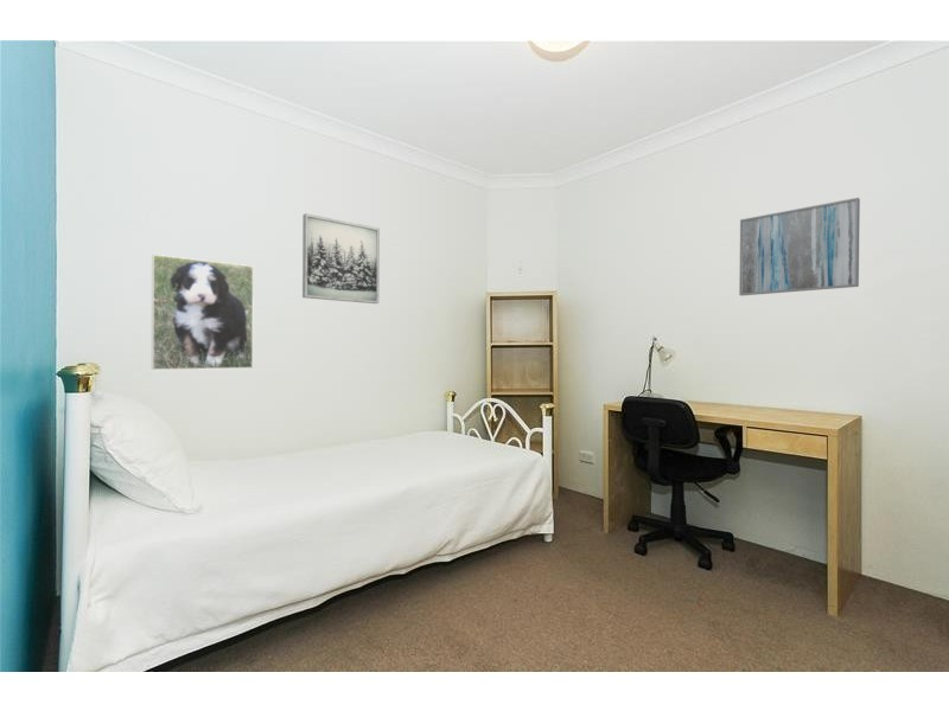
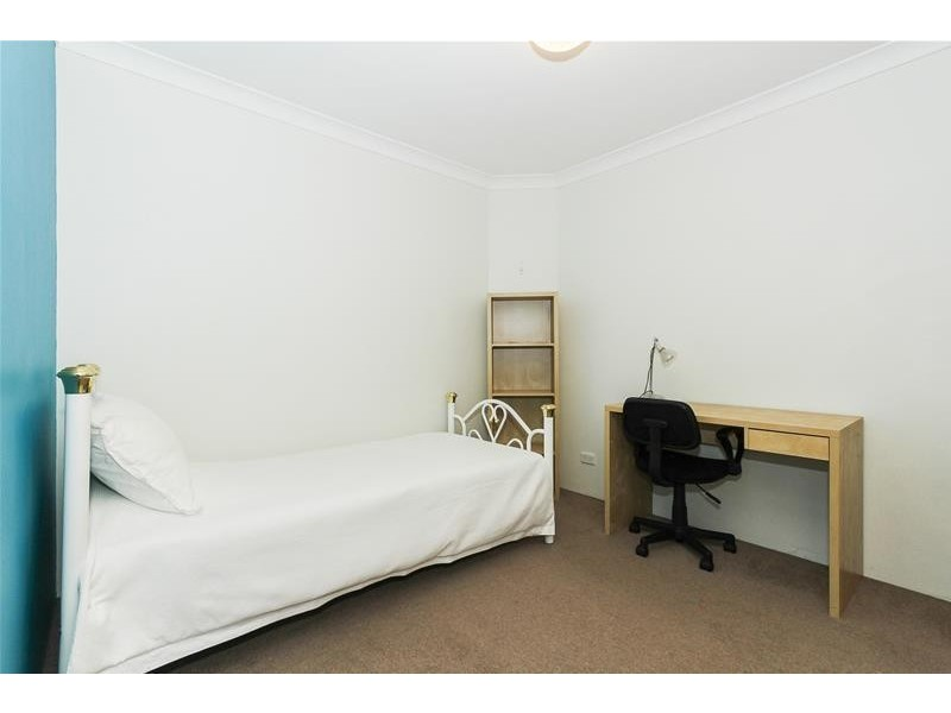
- wall art (342, 261)
- wall art (795, 250)
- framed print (205, 314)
